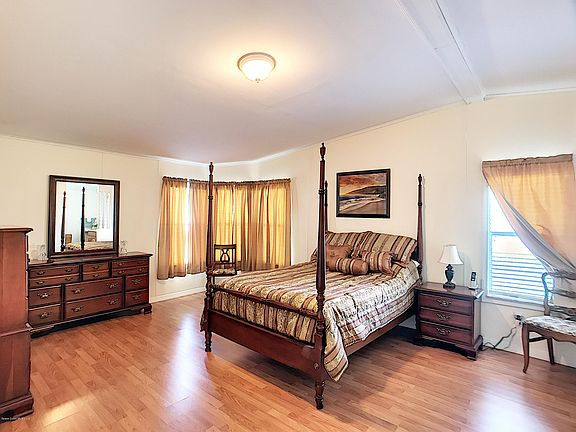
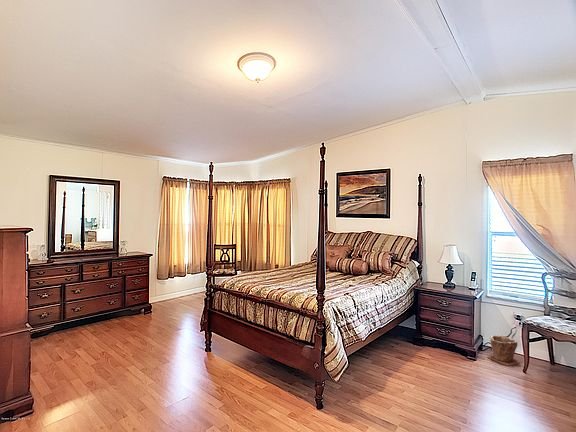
+ plant pot (503, 348)
